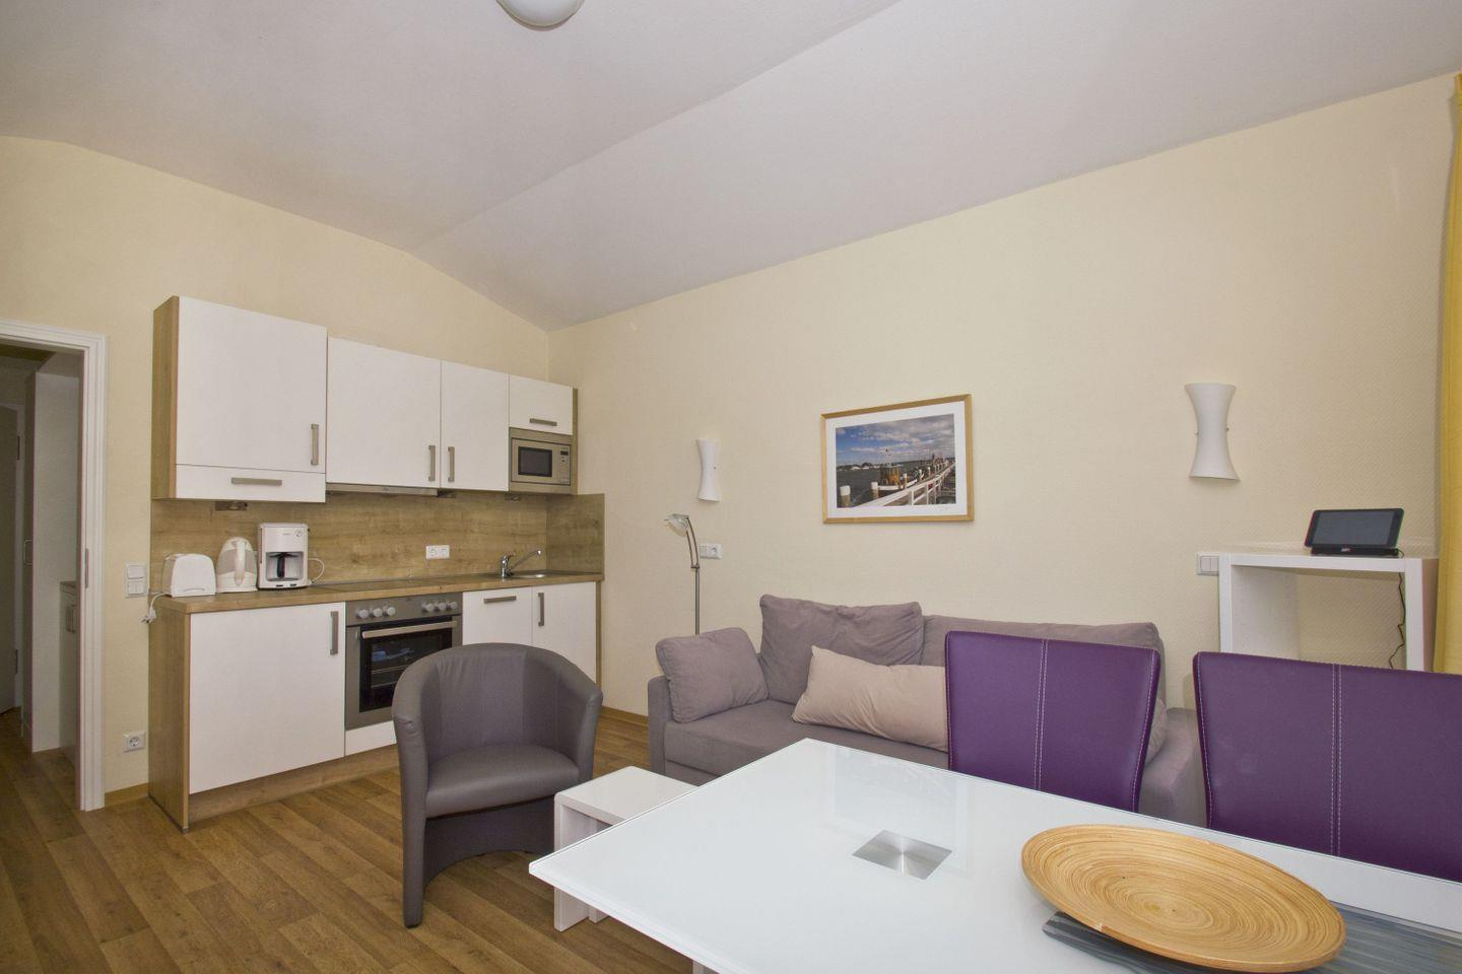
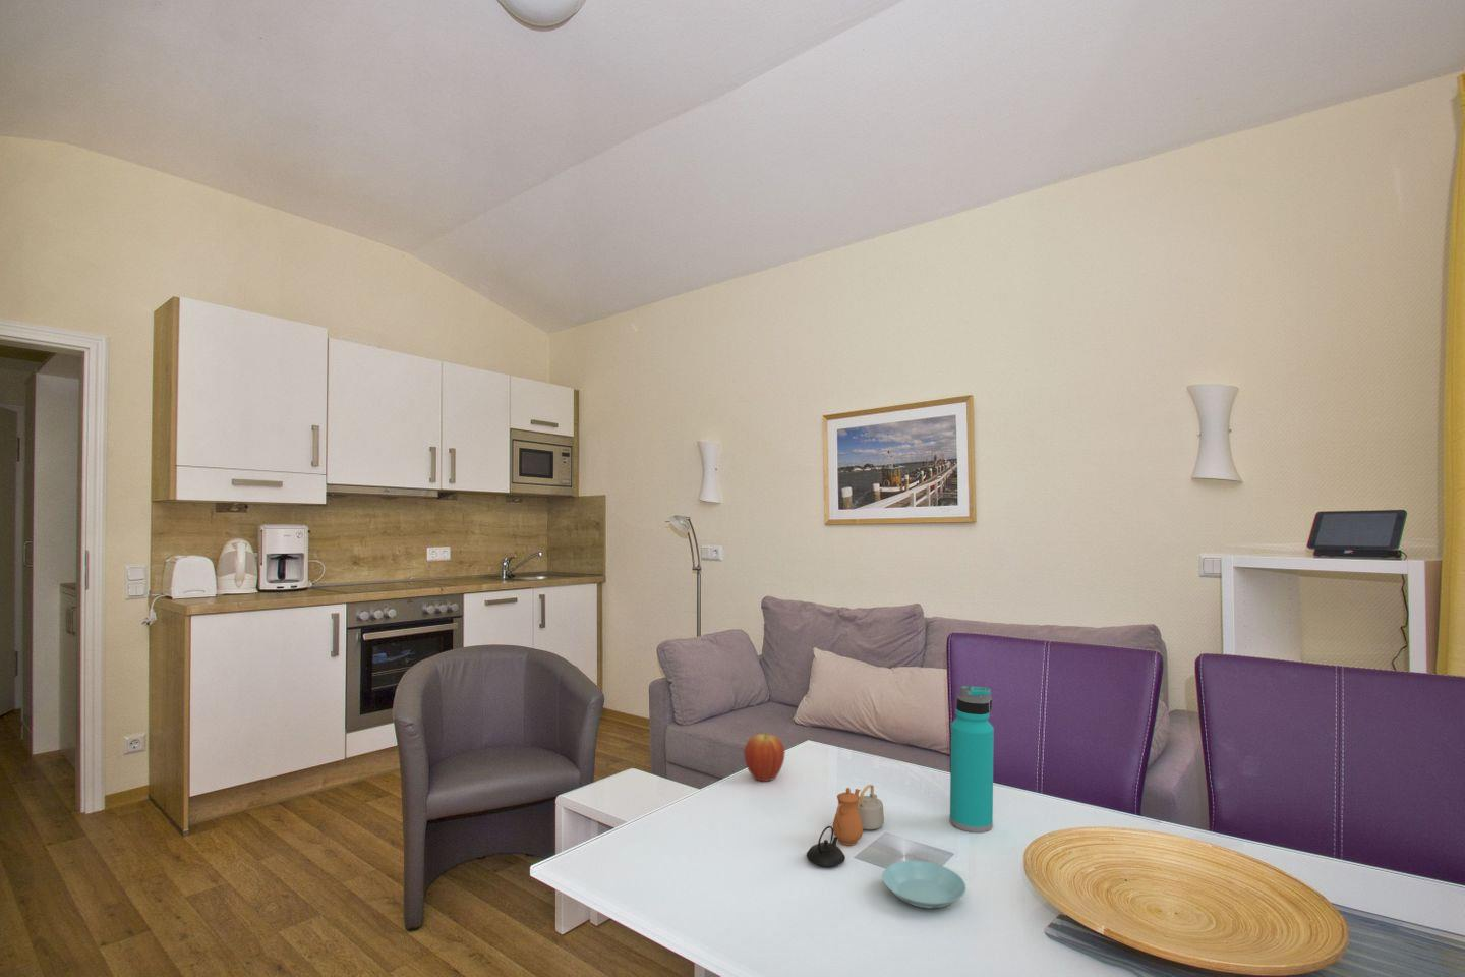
+ water bottle (971, 756)
+ teapot (848, 813)
+ saucer (923, 888)
+ fruit (764, 755)
